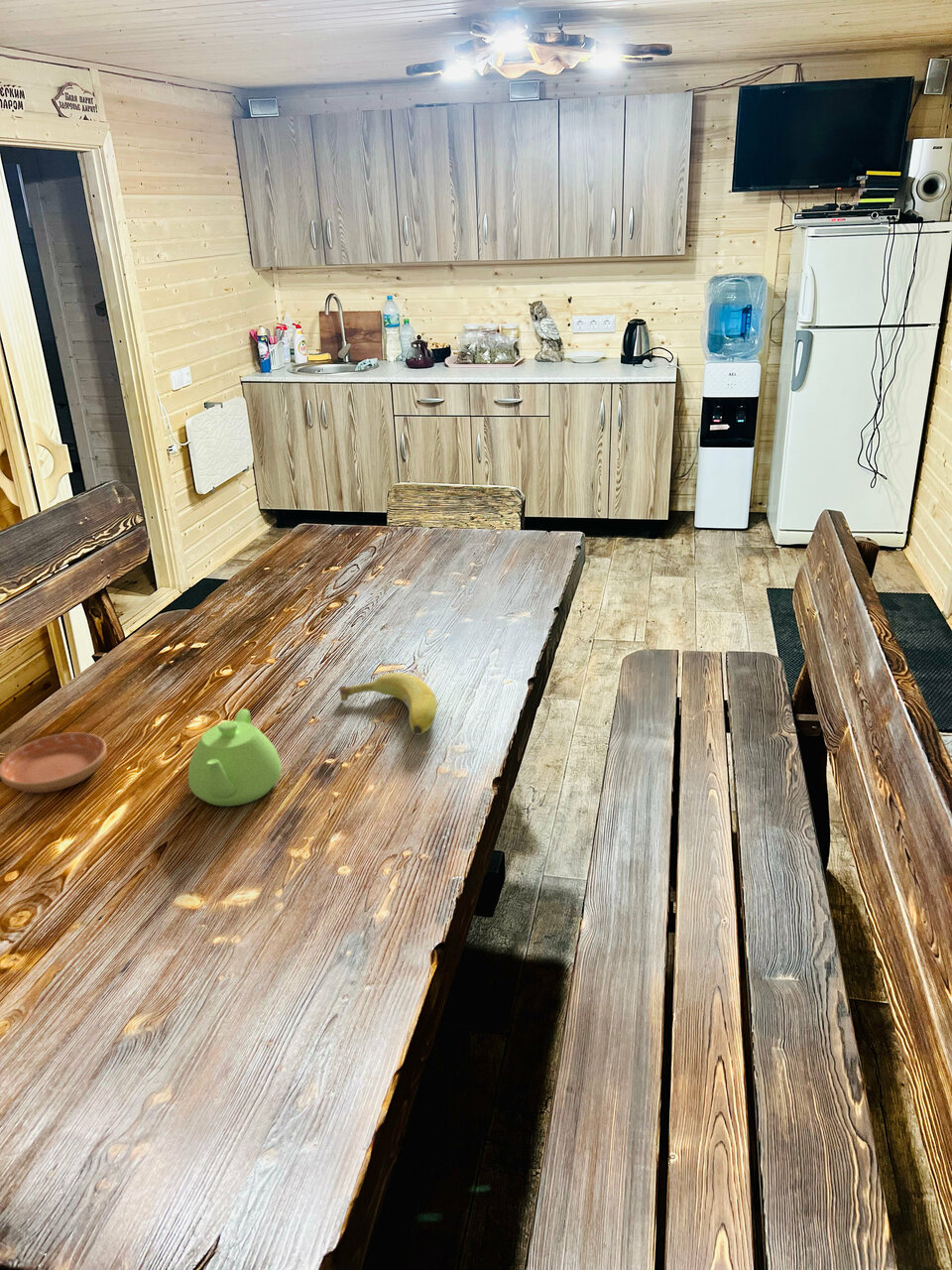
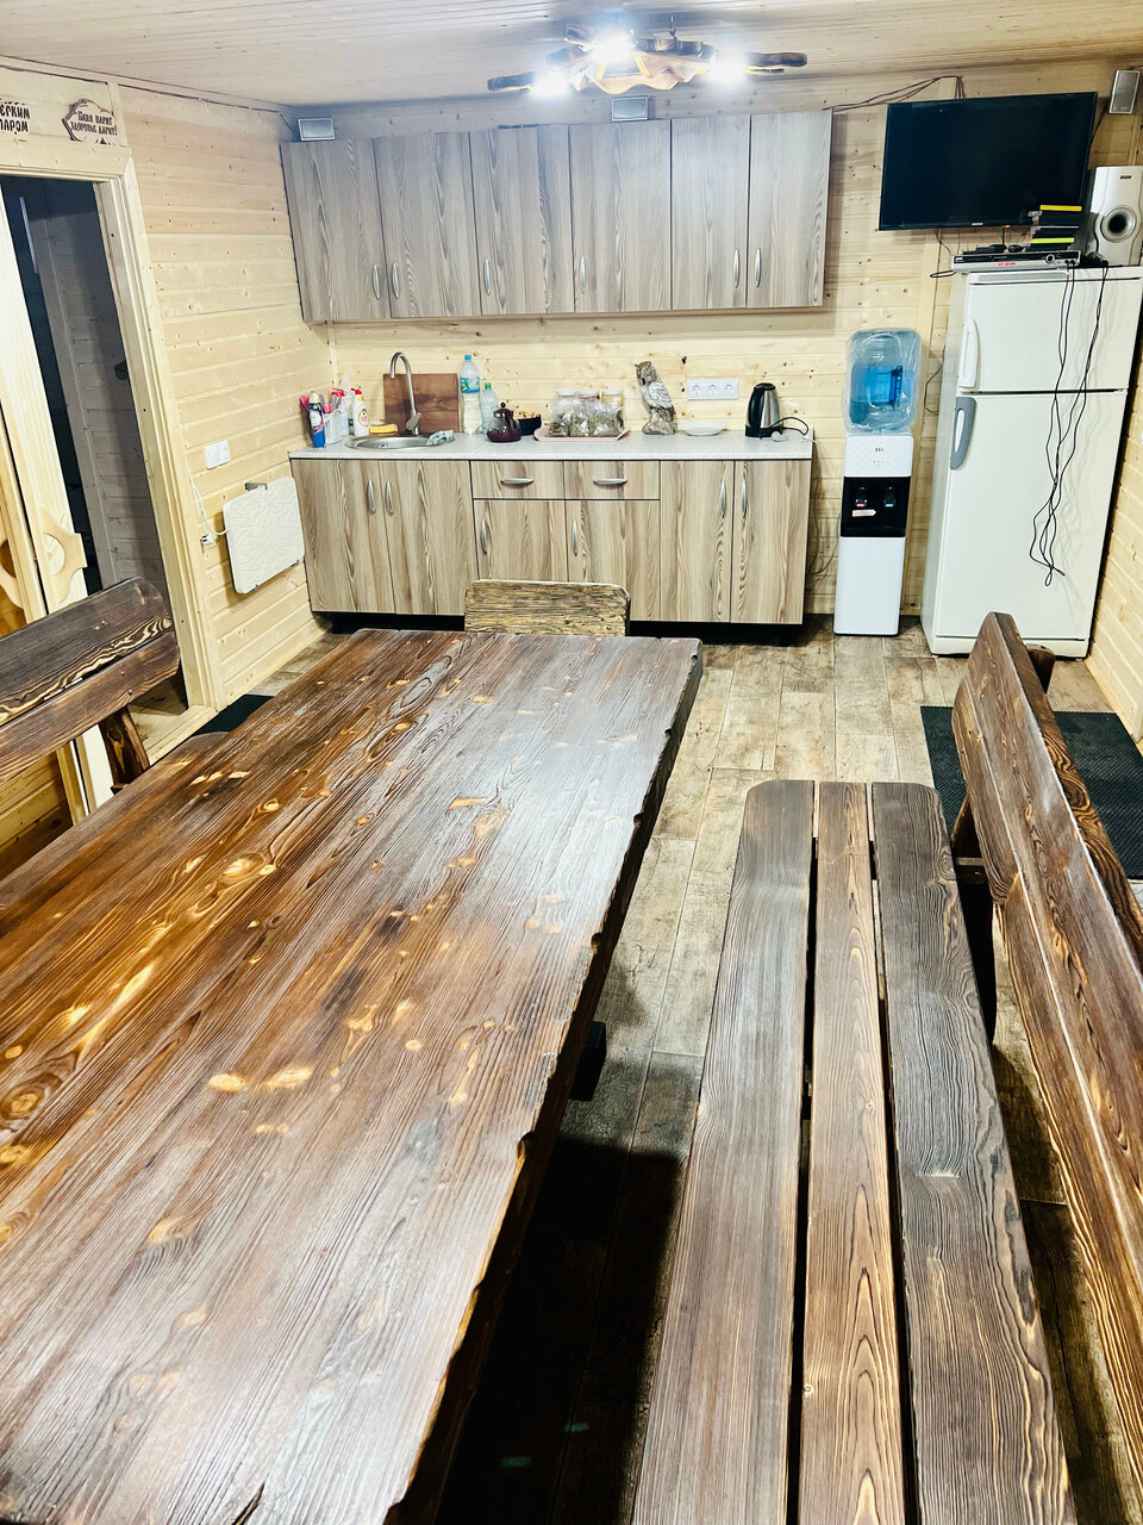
- teapot (231, 757)
- saucer (55, 764)
- fruit (388, 695)
